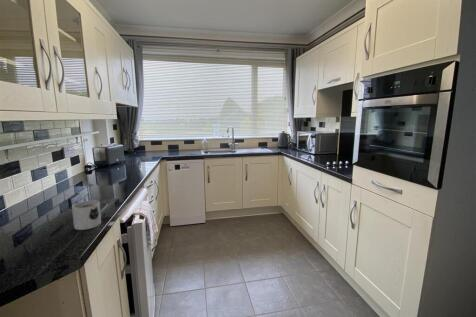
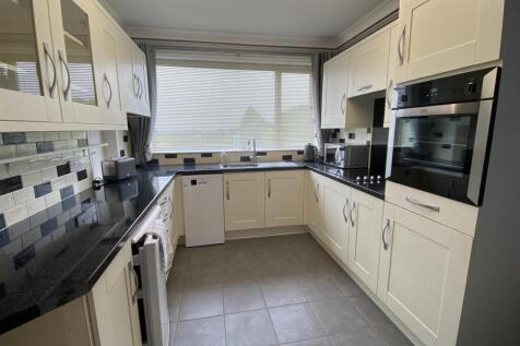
- mug (87, 213)
